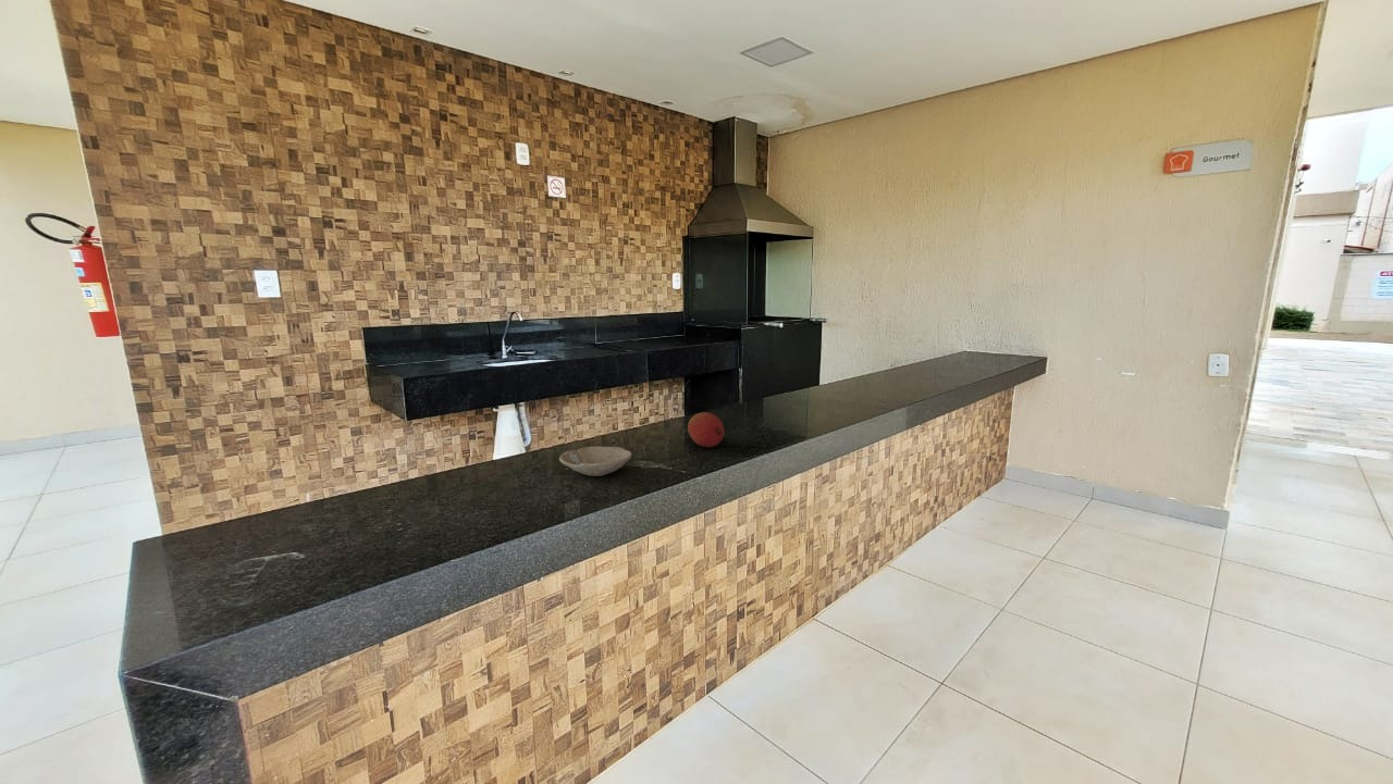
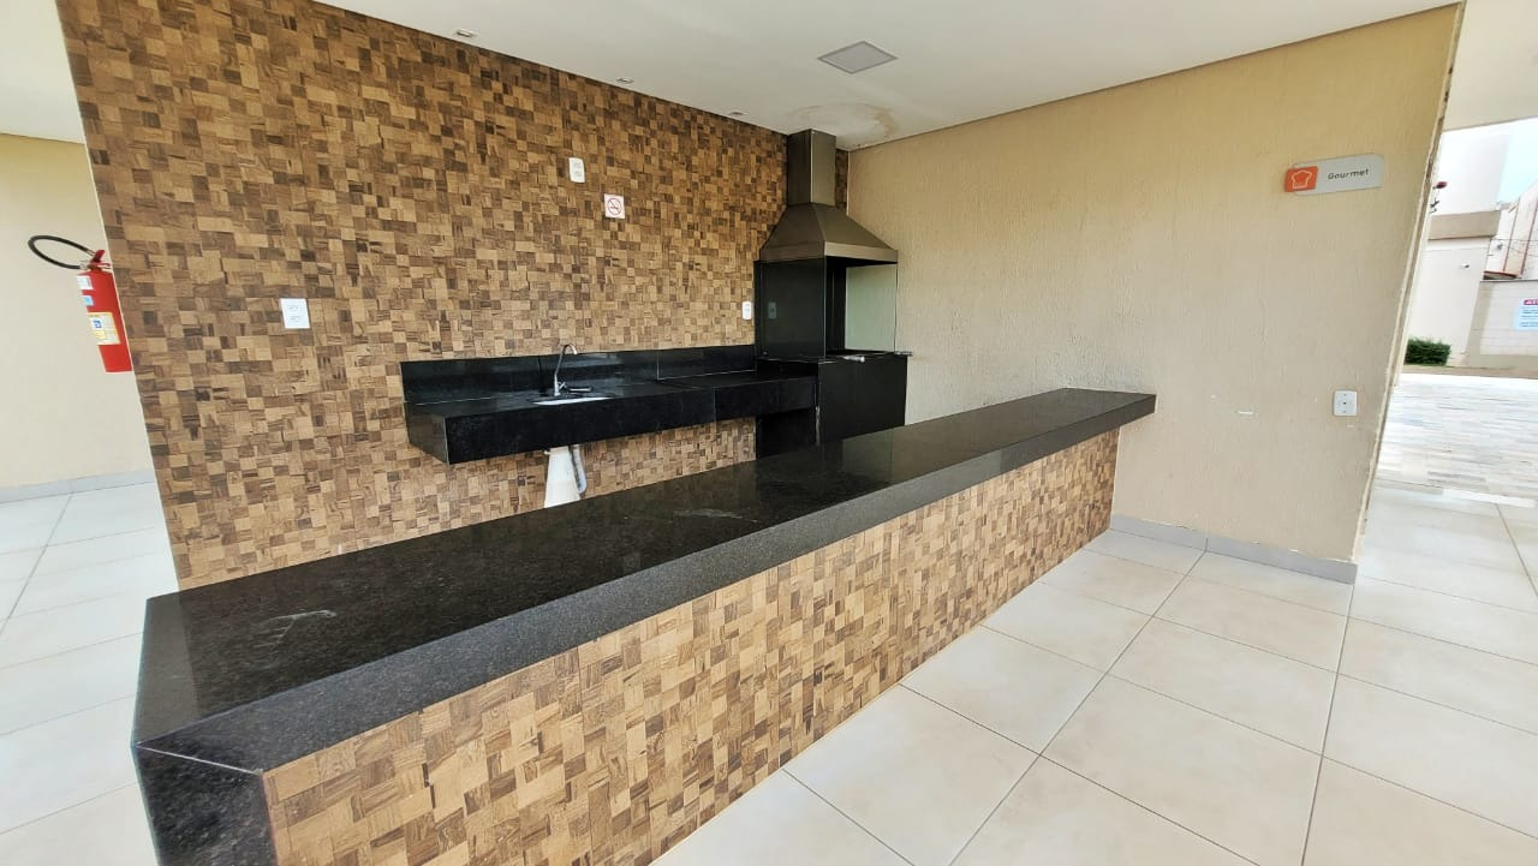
- fruit (705, 430)
- bowl (596, 463)
